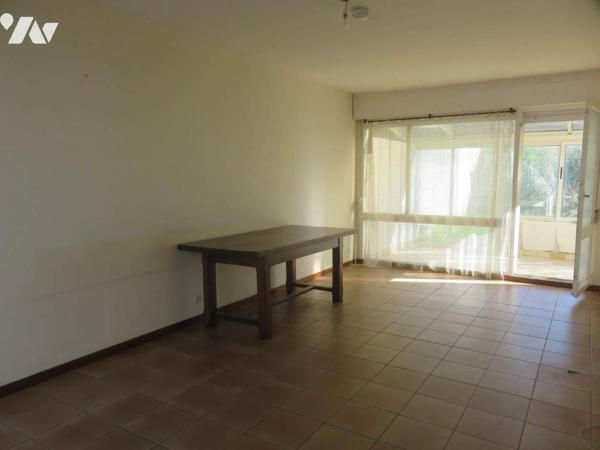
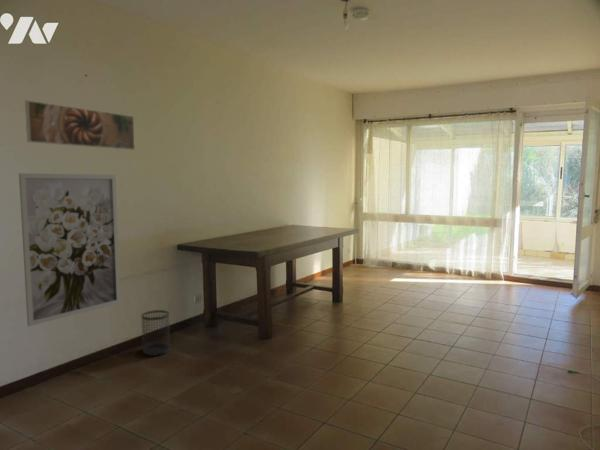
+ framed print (85, 127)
+ wall art (74, 244)
+ wastebasket (156, 332)
